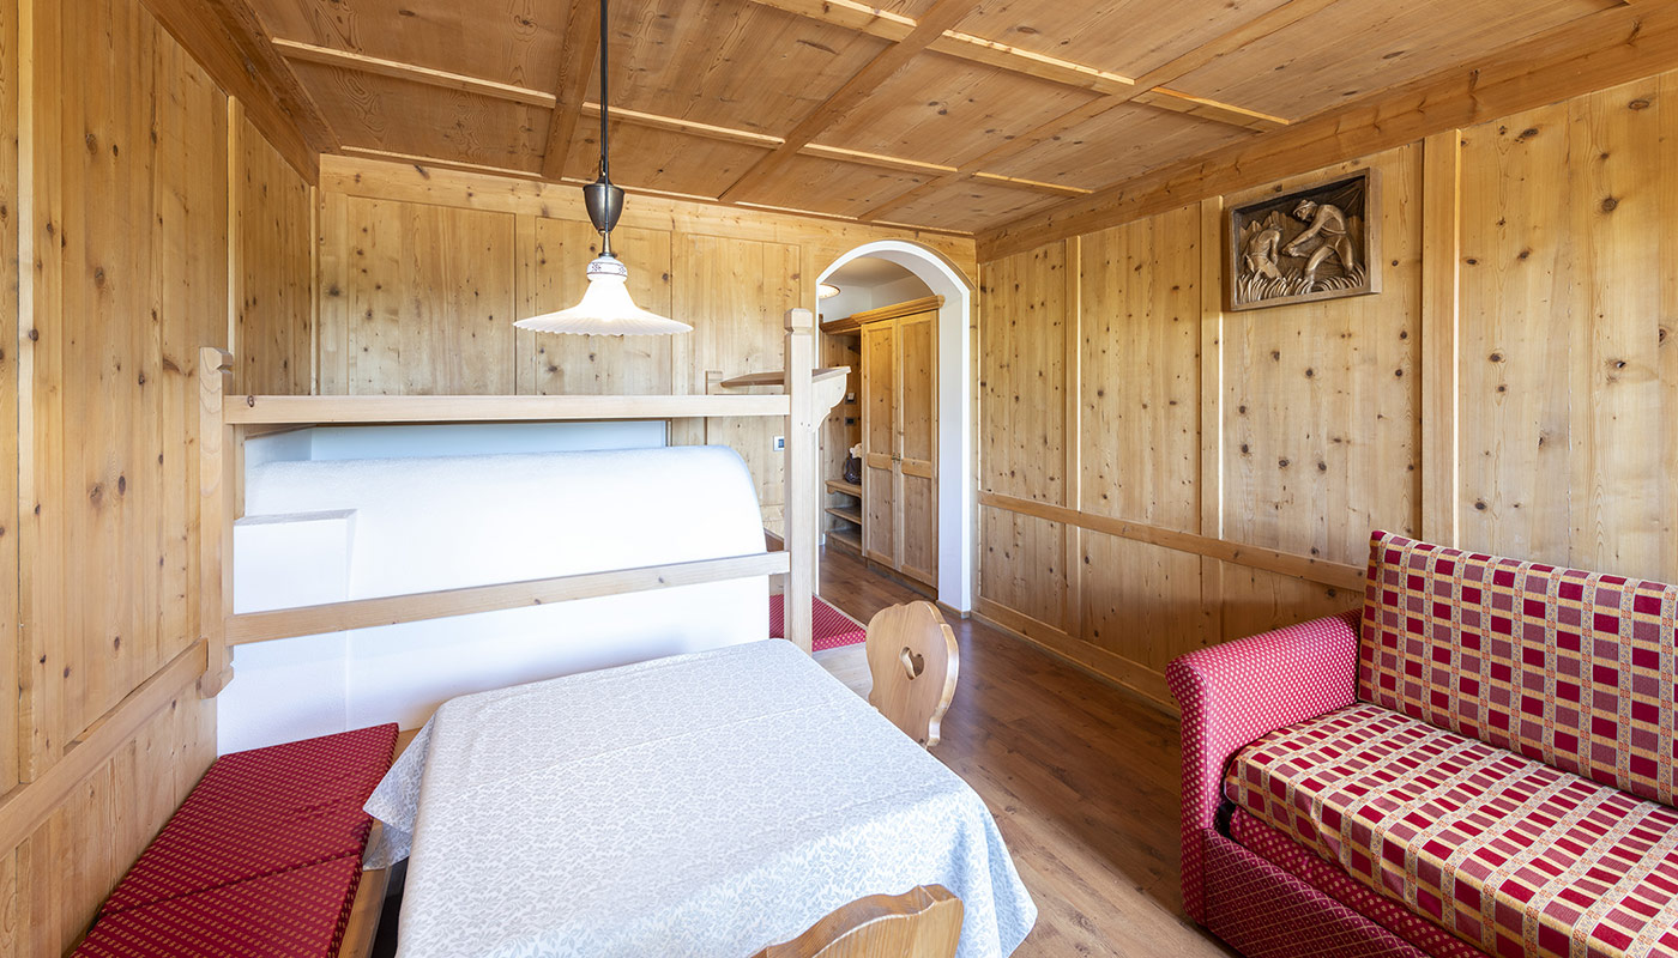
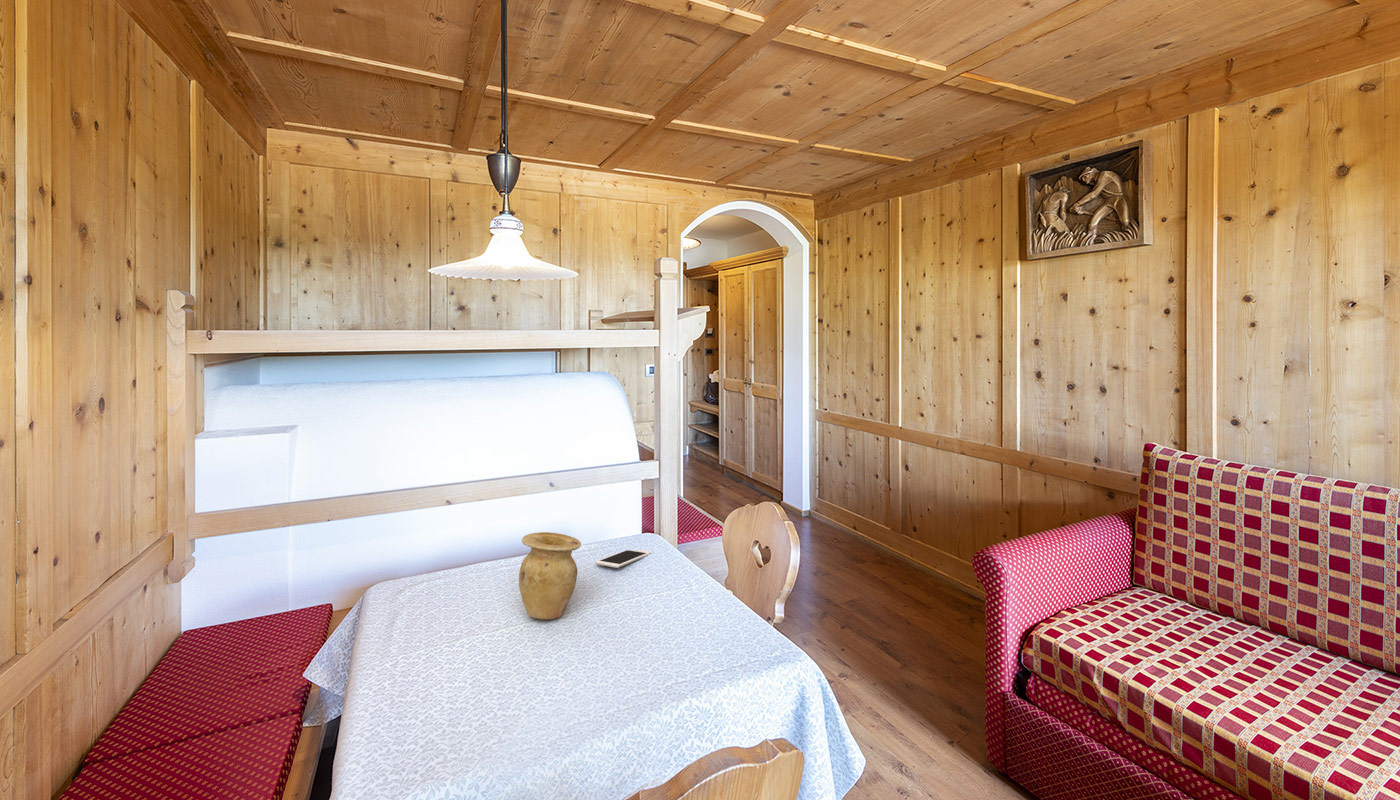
+ cell phone (624, 557)
+ vase (551, 576)
